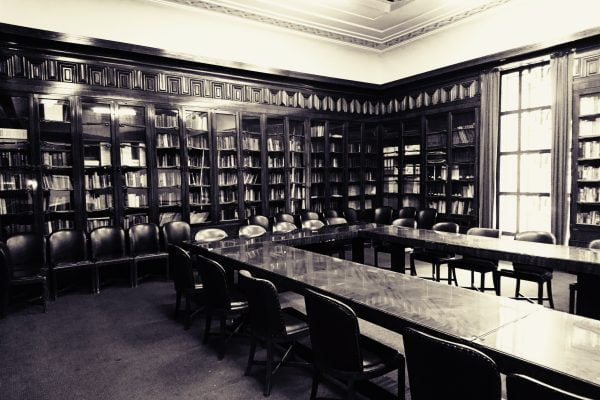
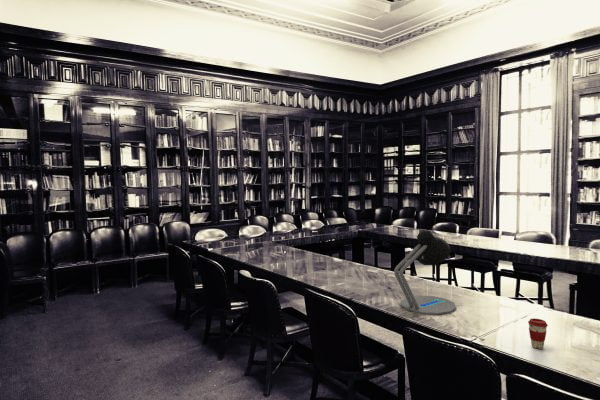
+ coffee cup (537, 333)
+ desk lamp (423, 264)
